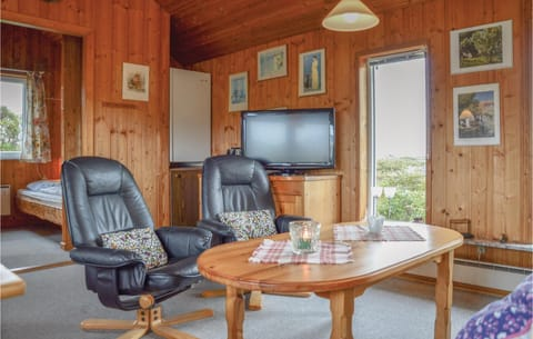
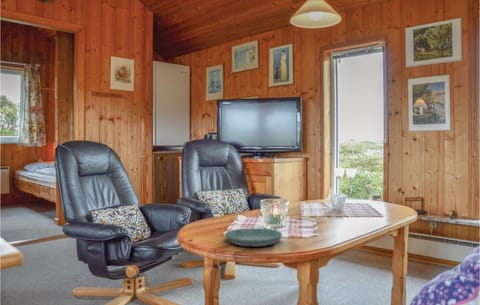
+ saucer (253, 237)
